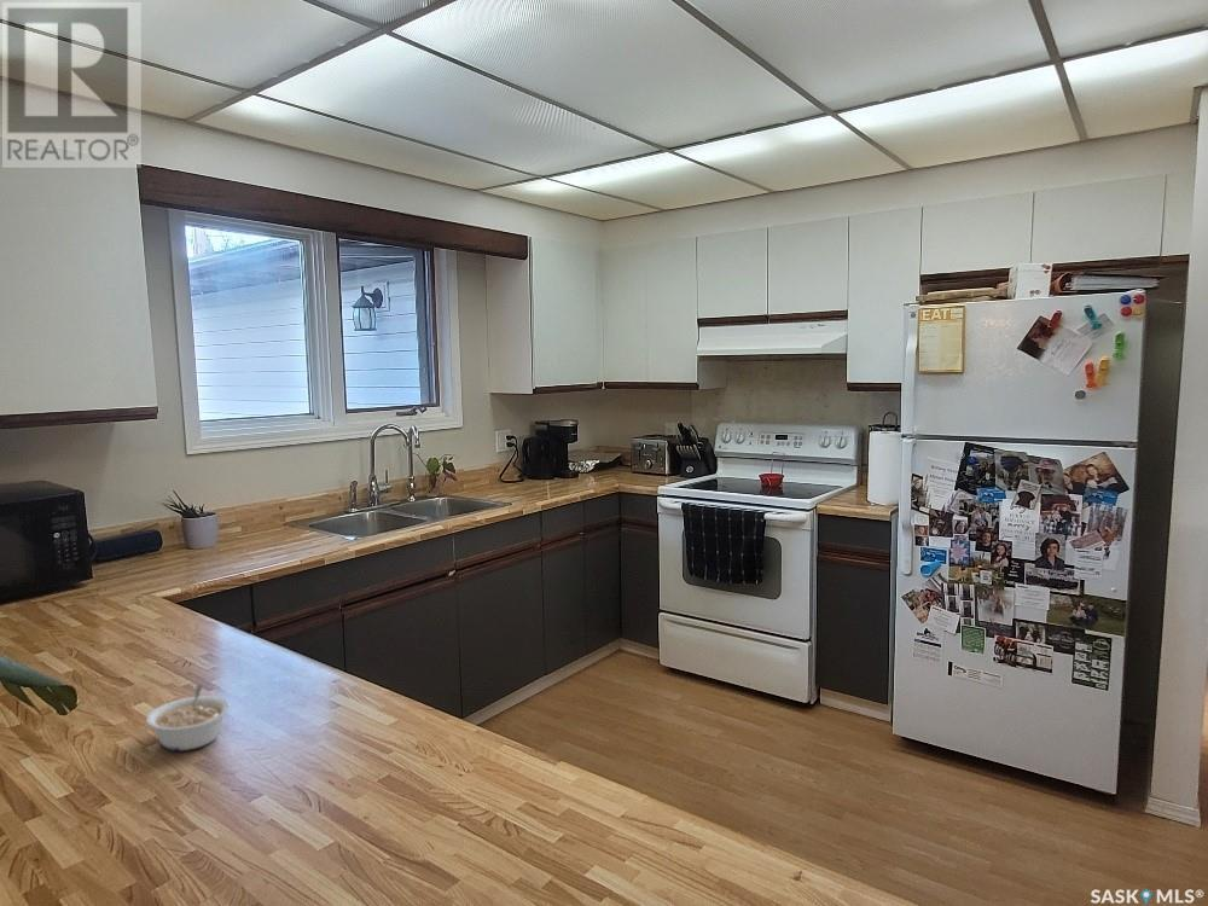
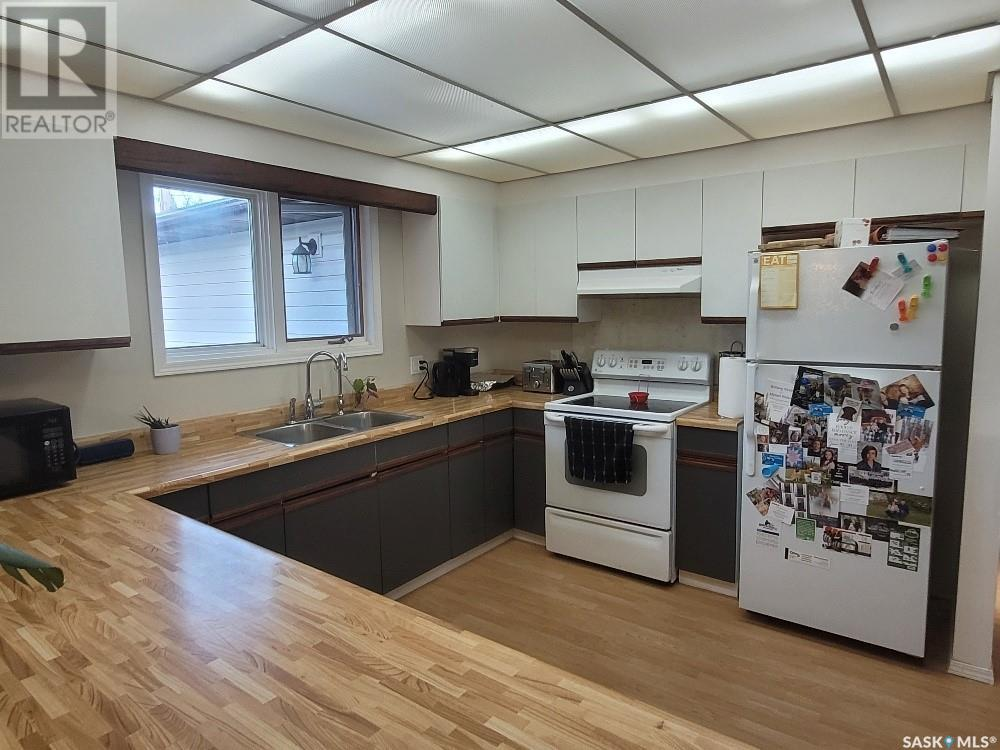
- legume (187, 721)
